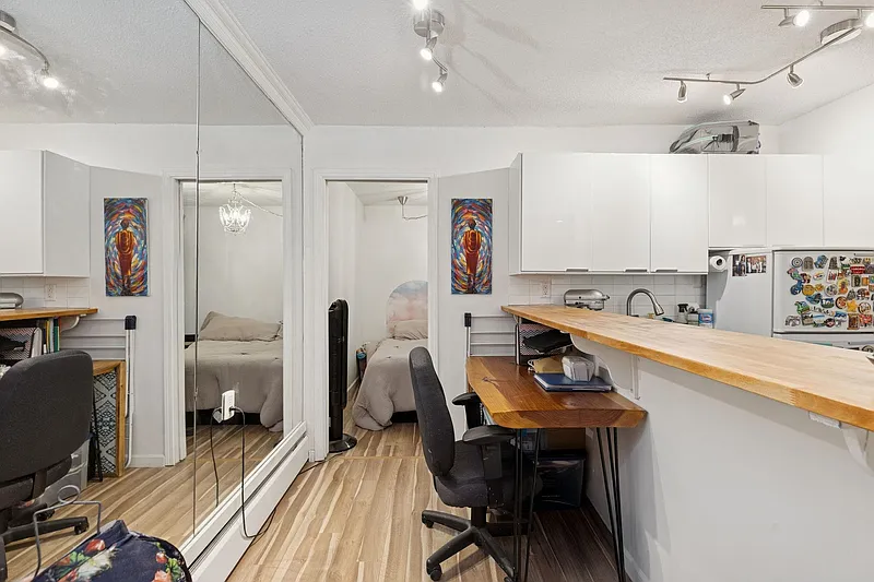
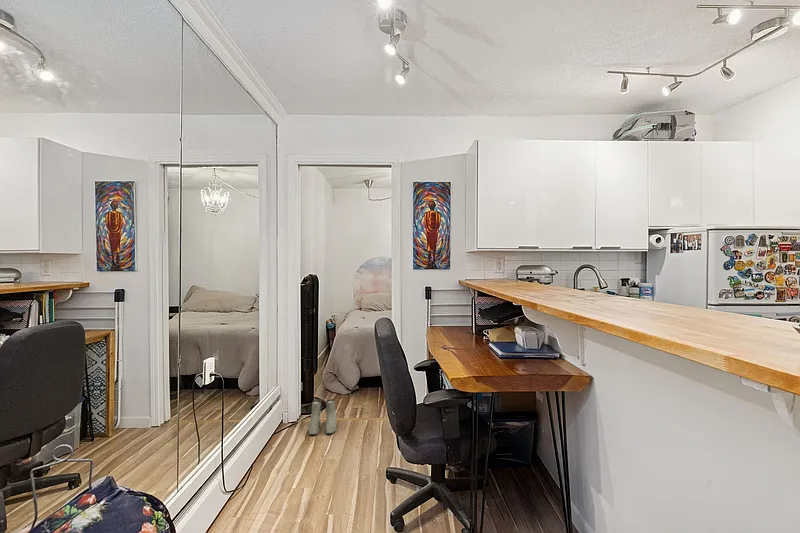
+ boots (321, 413)
